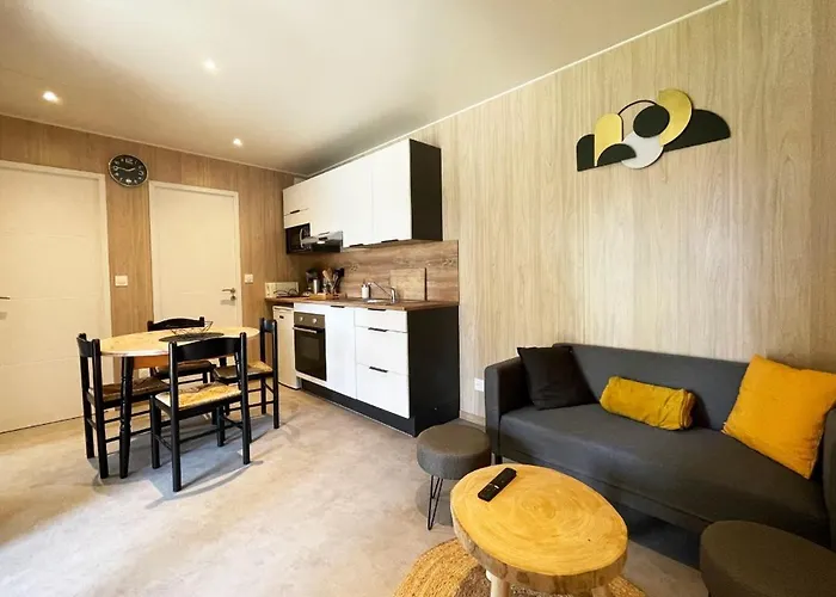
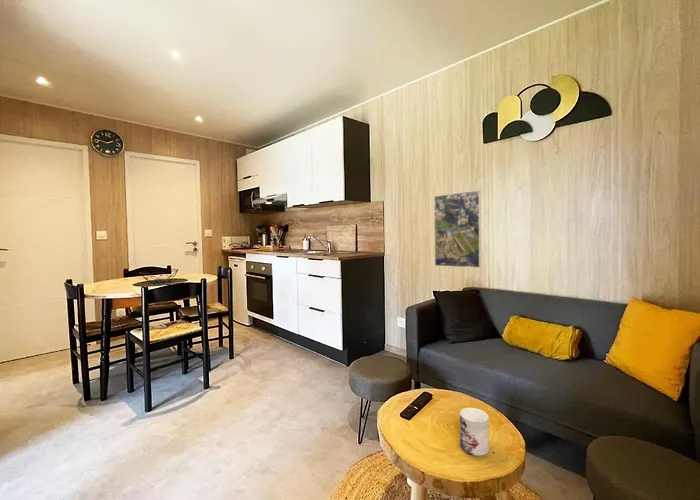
+ mug (472, 429)
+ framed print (456, 230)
